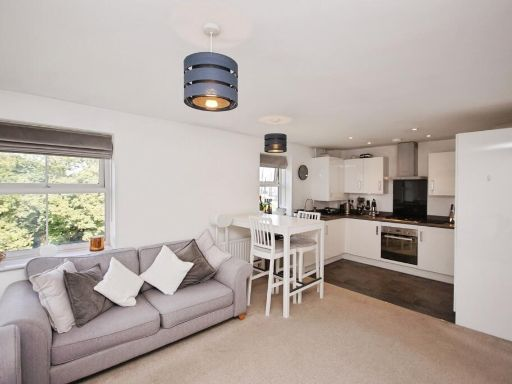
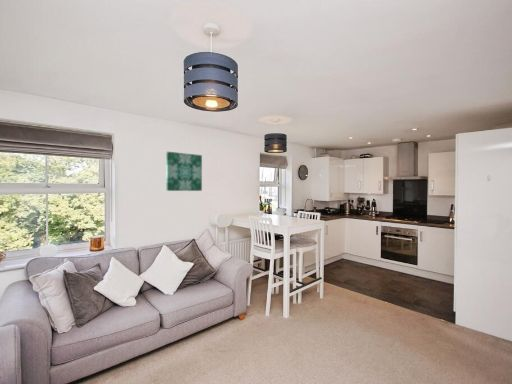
+ wall art (184, 172)
